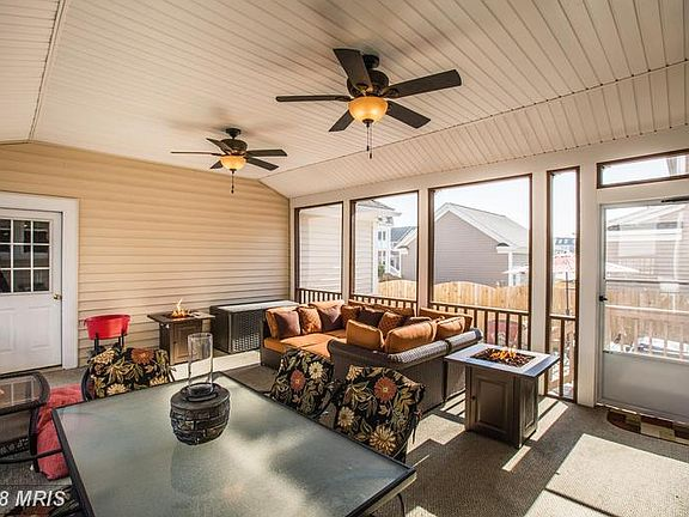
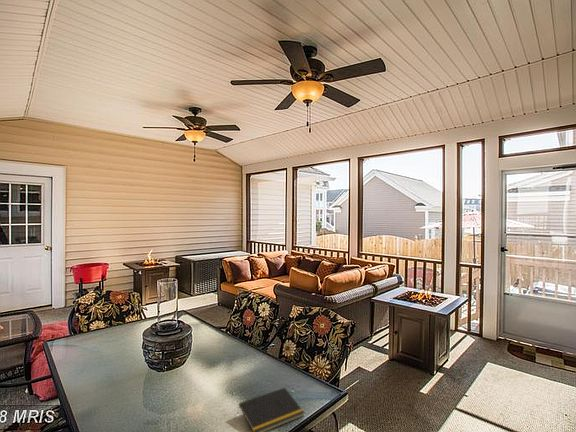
+ notepad (271, 409)
